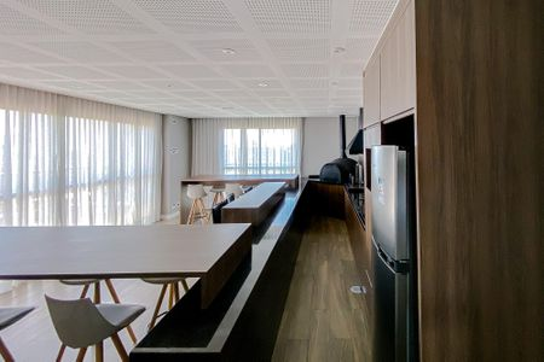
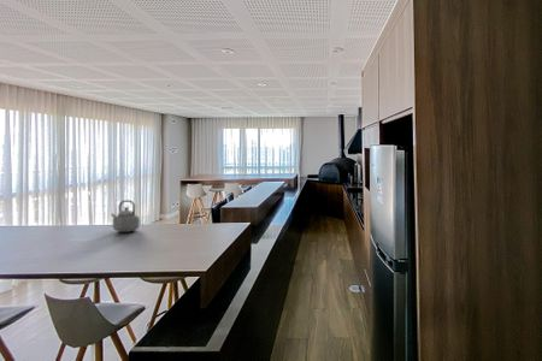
+ teapot (123, 215)
